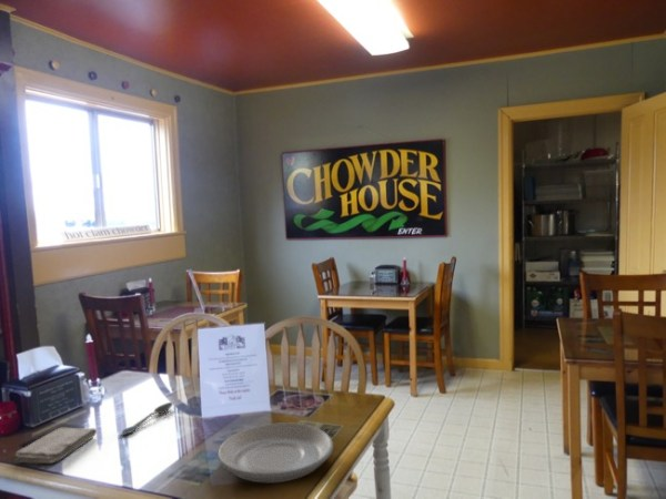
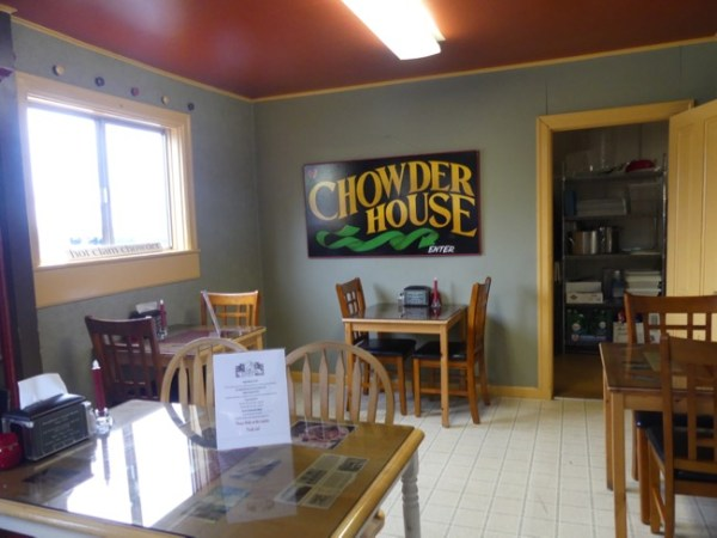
- spoon (148, 417)
- plate (276, 454)
- washcloth (57, 442)
